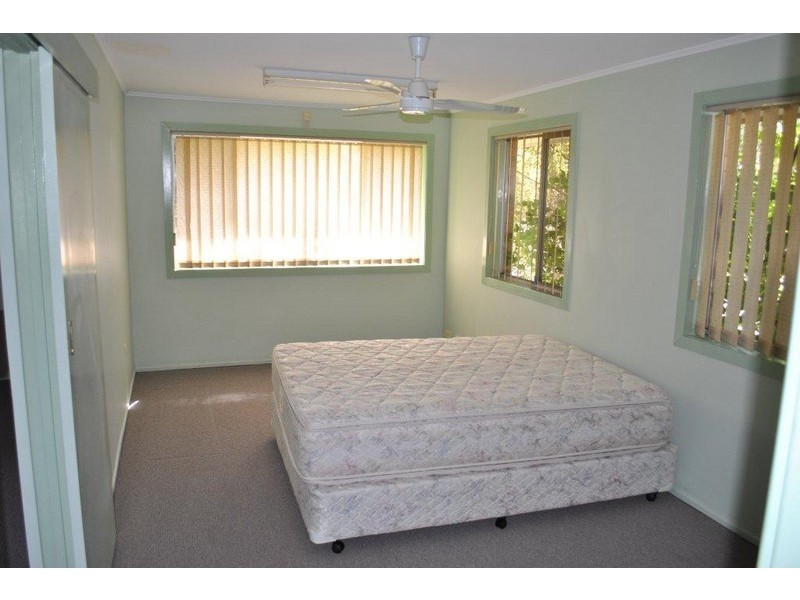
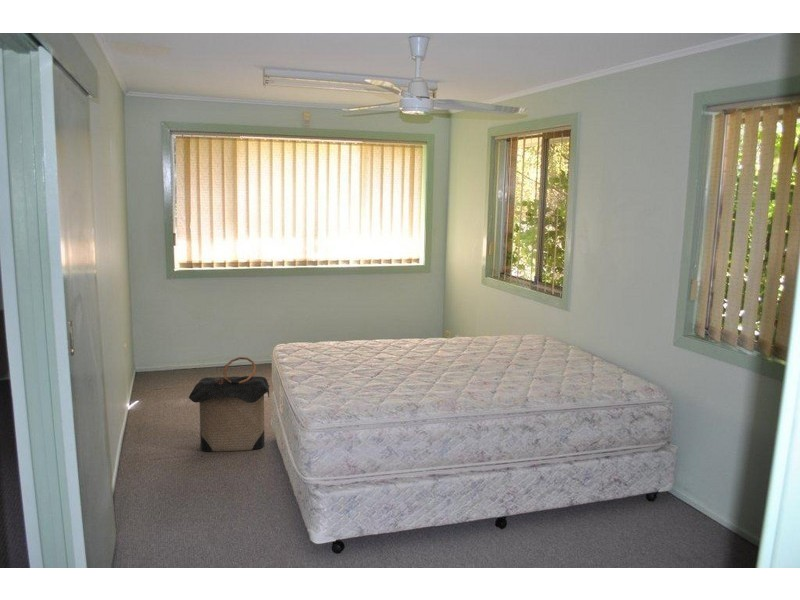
+ laundry hamper (230, 403)
